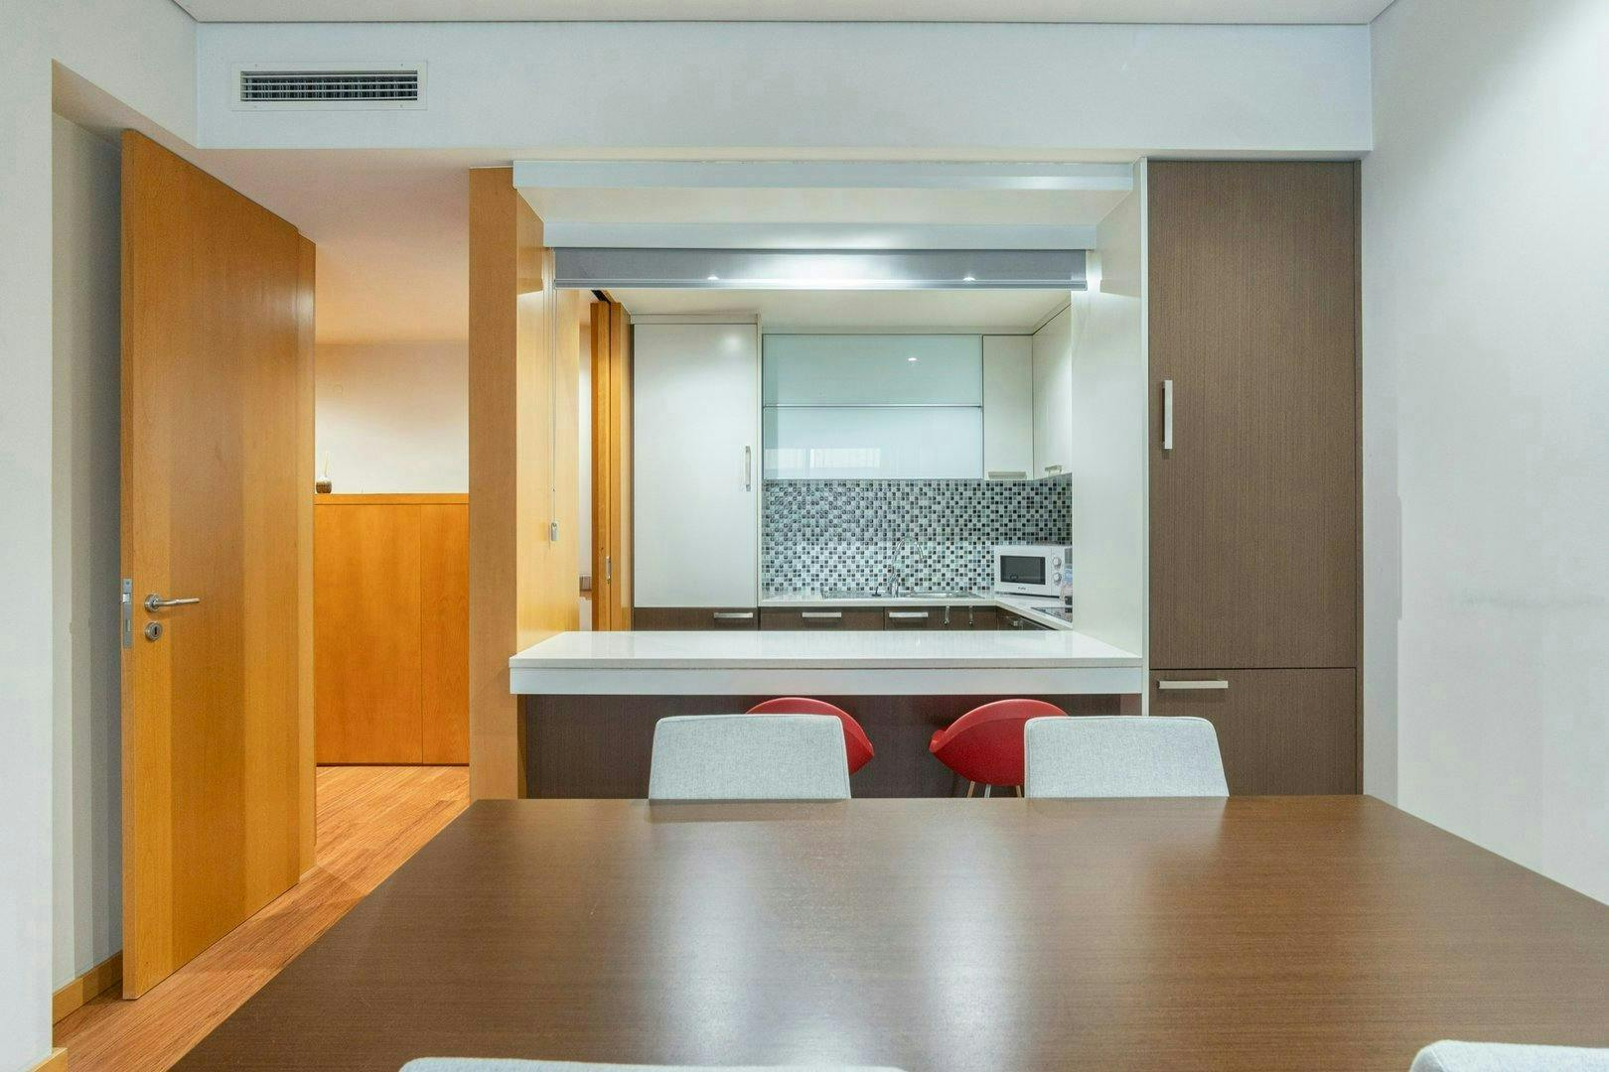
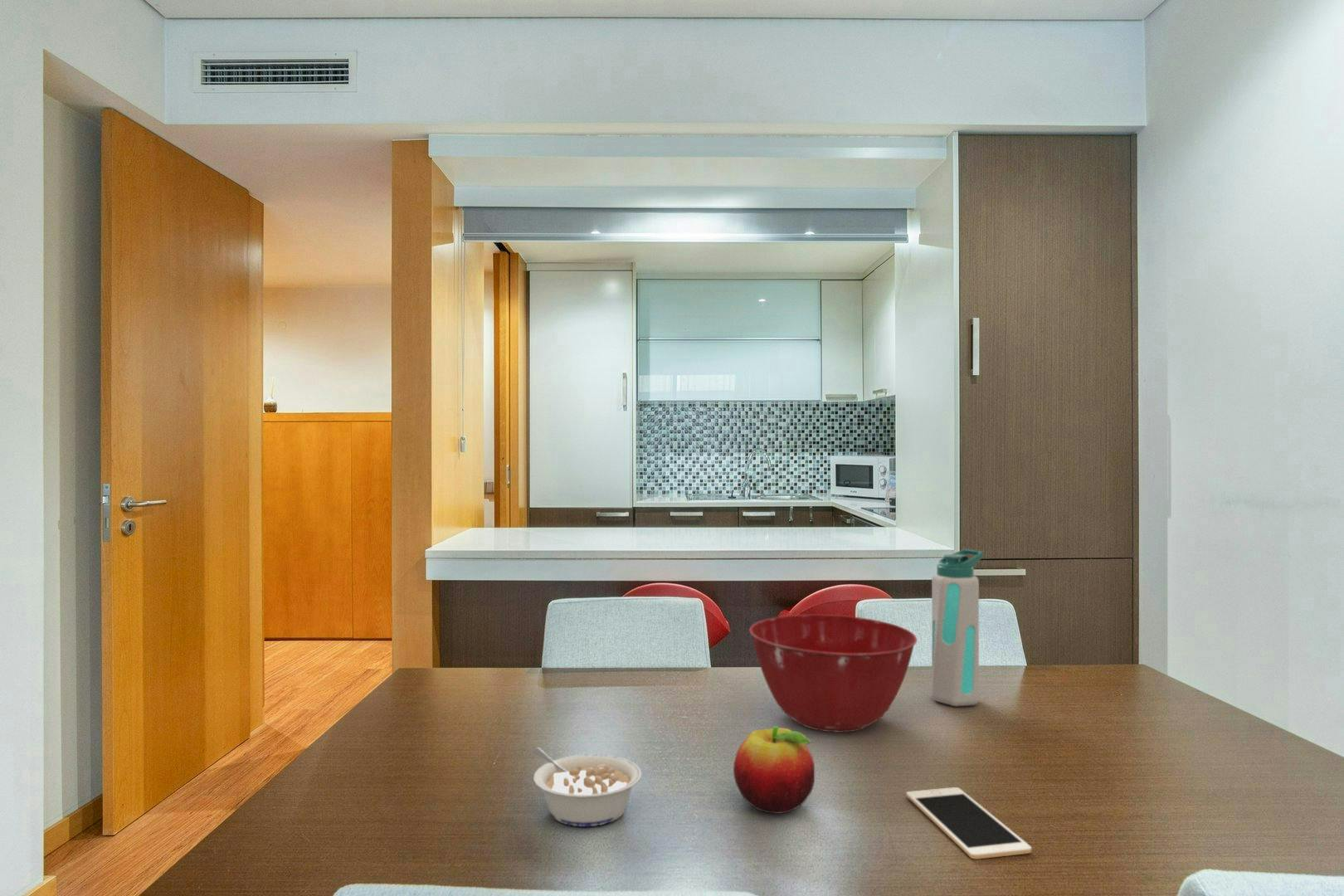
+ cell phone (964, 820)
+ legume (583, 788)
+ fruit (774, 766)
+ water bottle (957, 626)
+ mixing bowl (831, 674)
